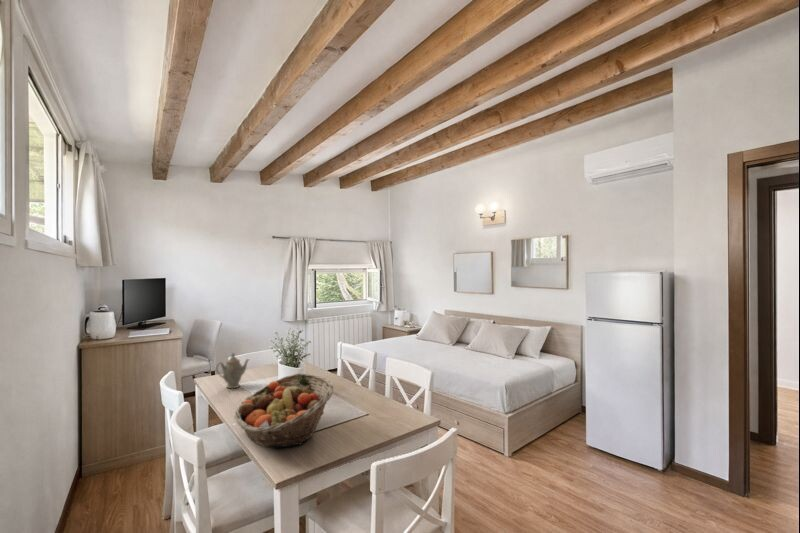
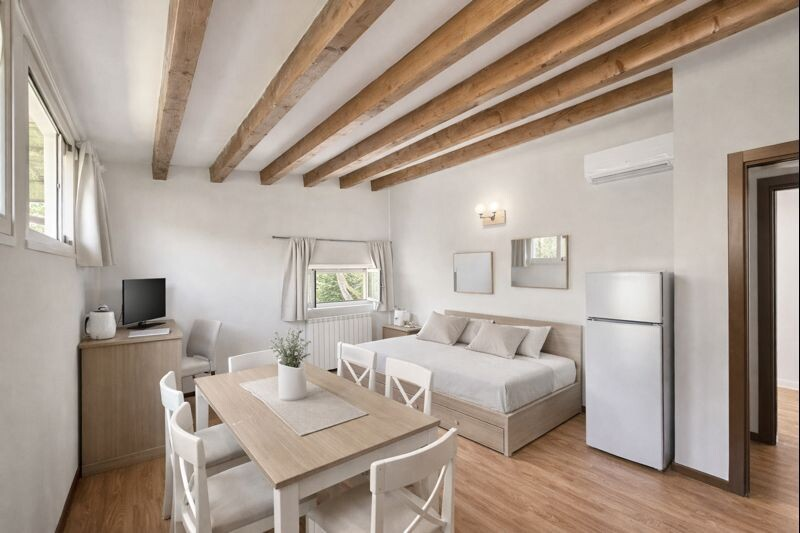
- fruit basket (285, 407)
- chinaware (233, 369)
